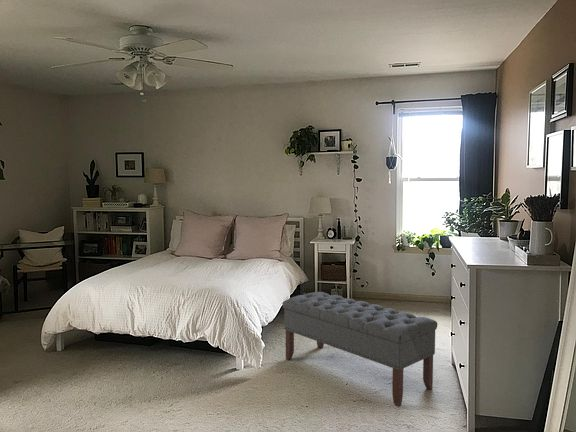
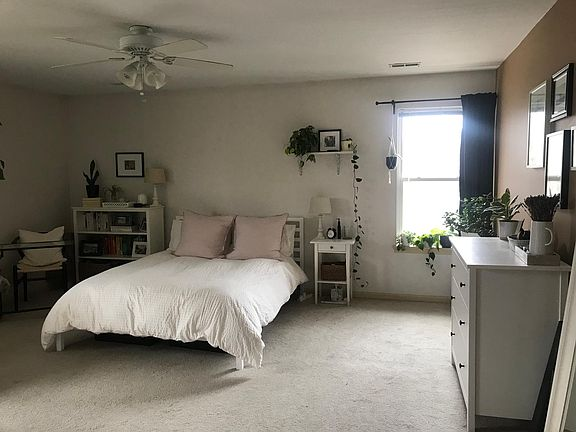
- bench (353, 339)
